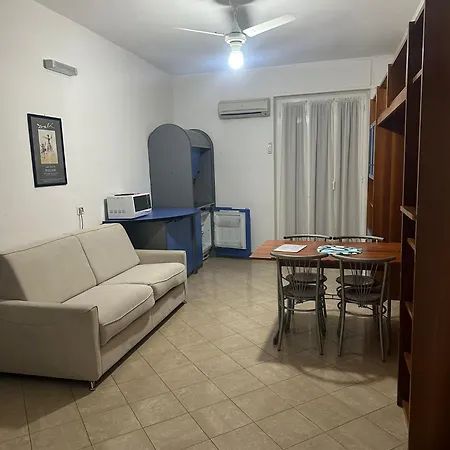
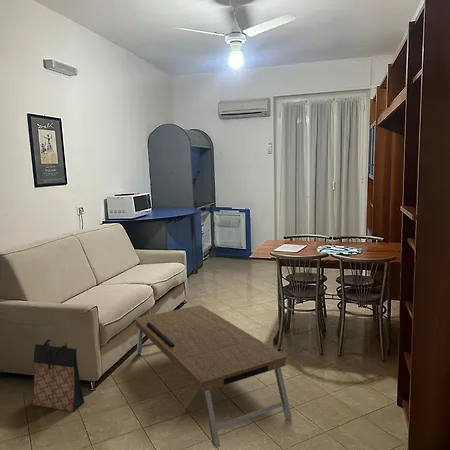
+ bag (57, 372)
+ coffee table (201, 357)
